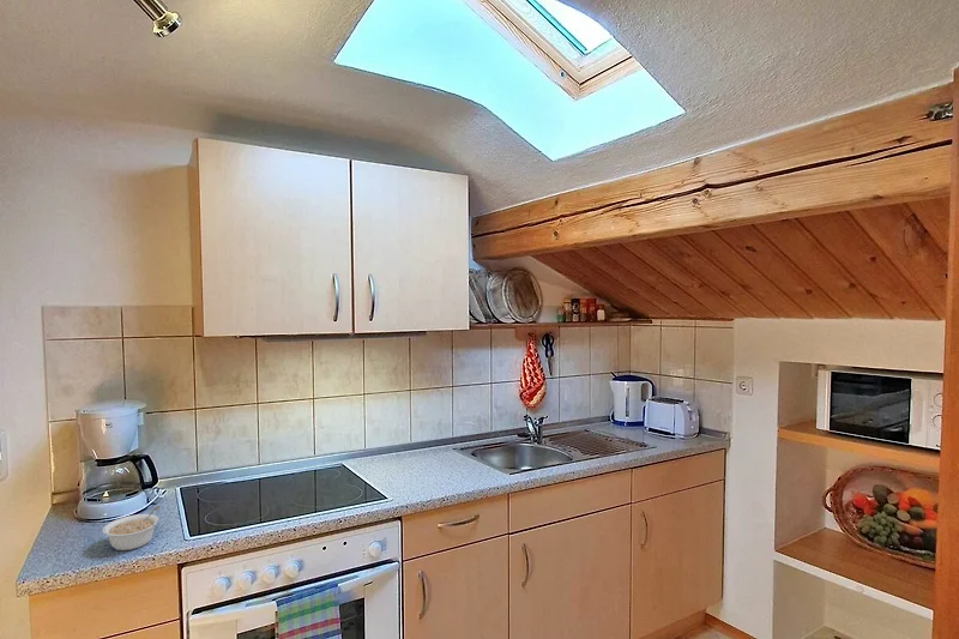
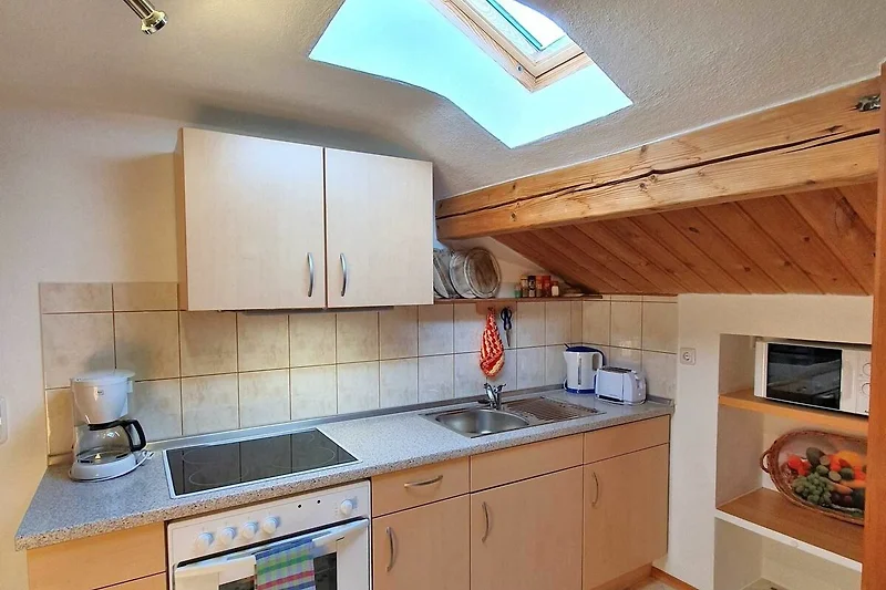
- legume (132, 530)
